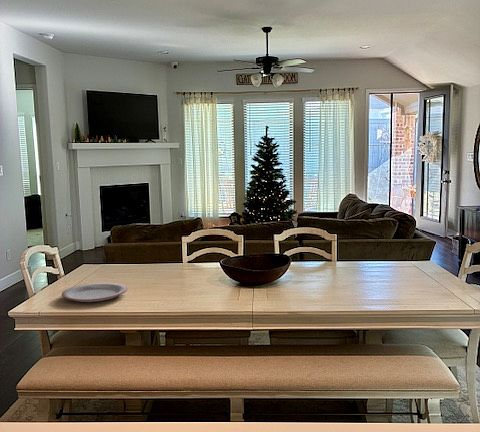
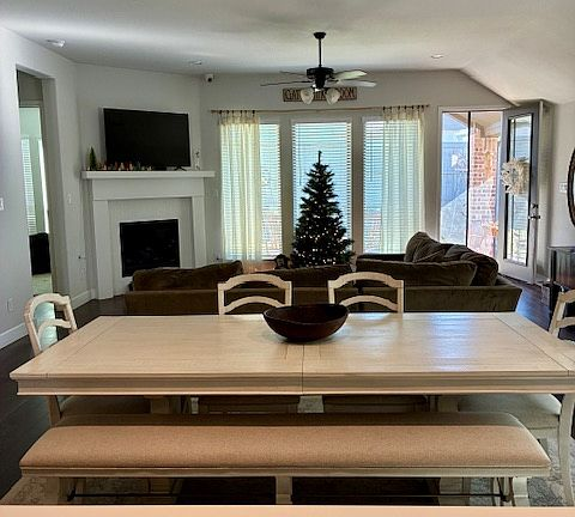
- plate (95, 292)
